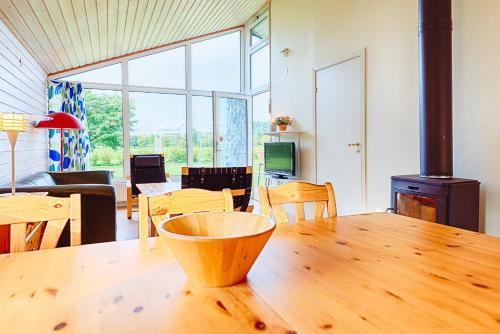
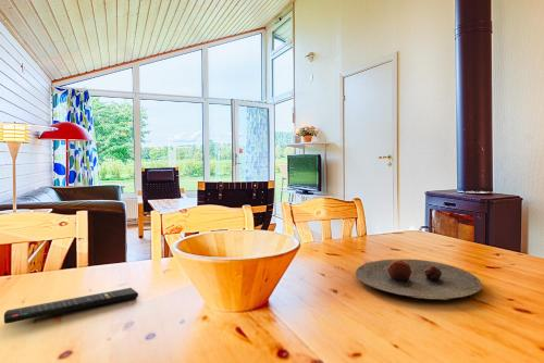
+ plate (415, 271)
+ remote control (75, 304)
